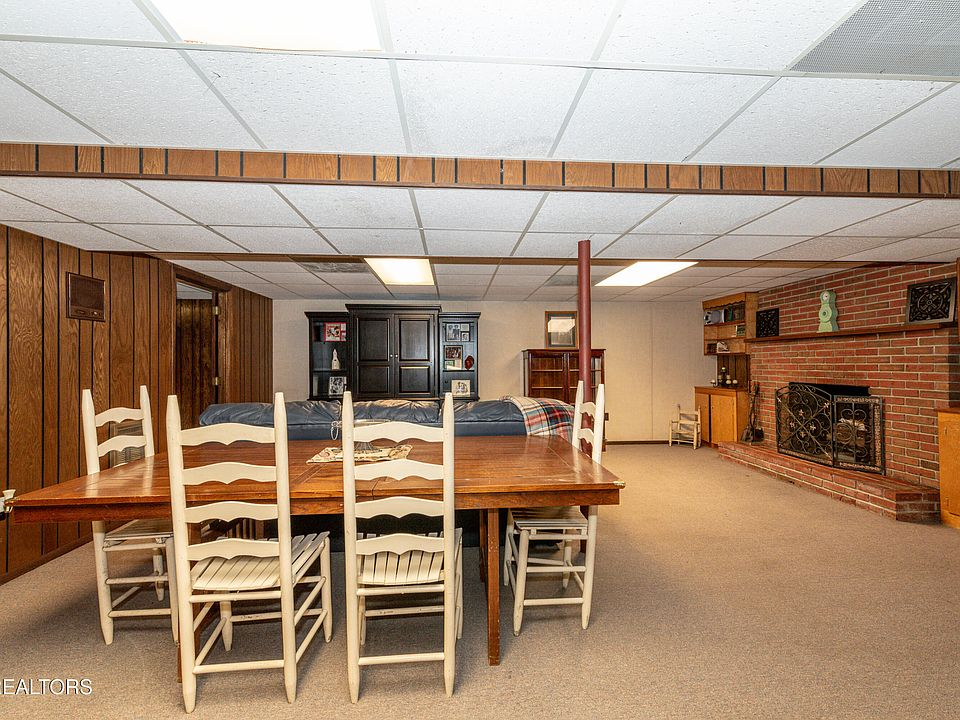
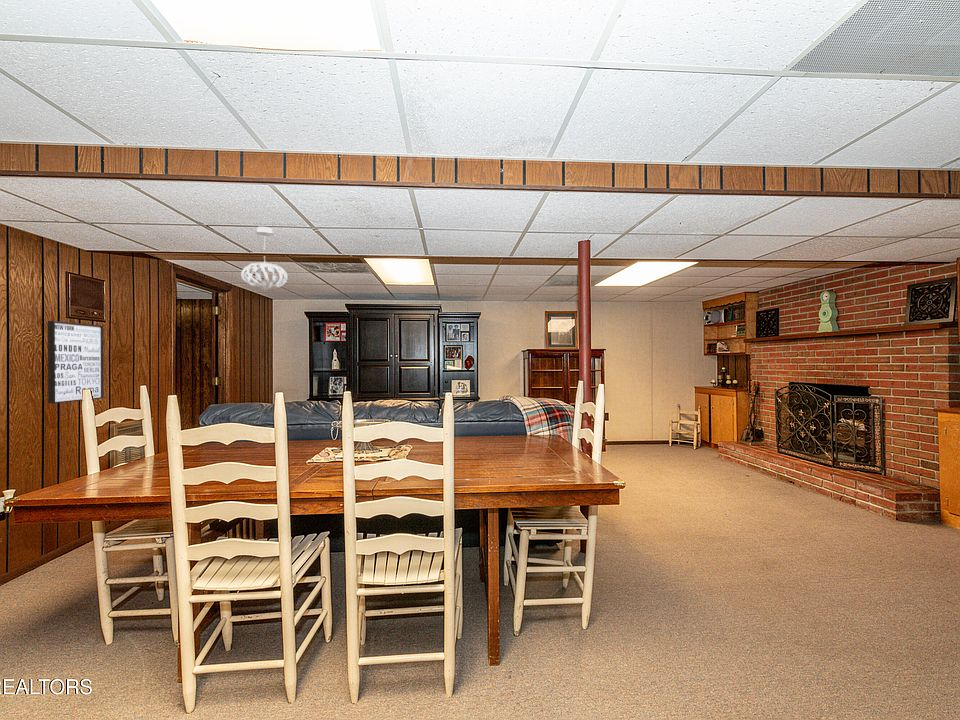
+ pendant light (264, 259)
+ wall art (77, 362)
